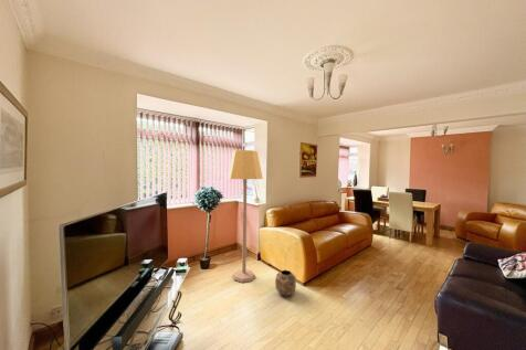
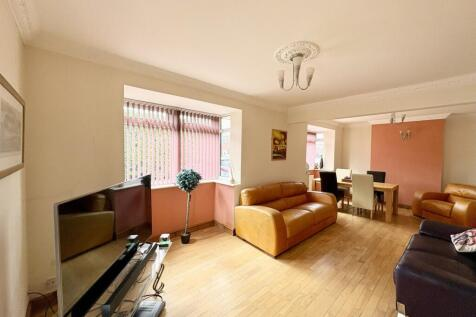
- lamp (244, 214)
- planter (285, 283)
